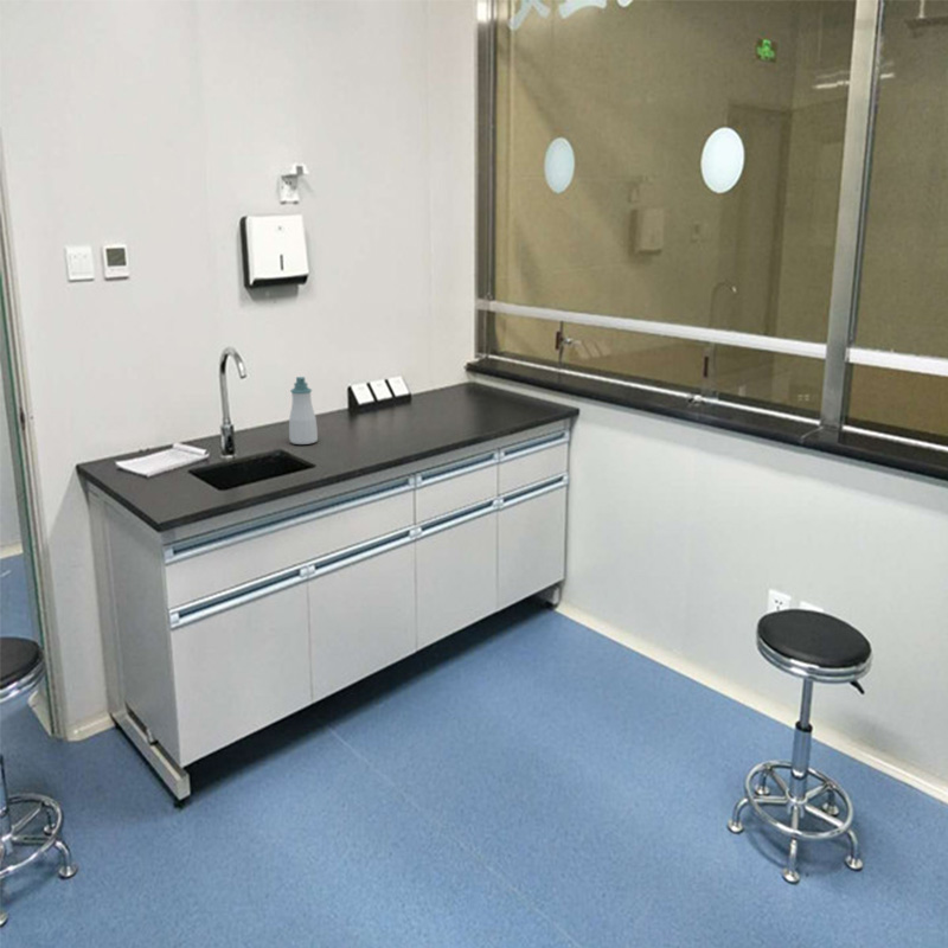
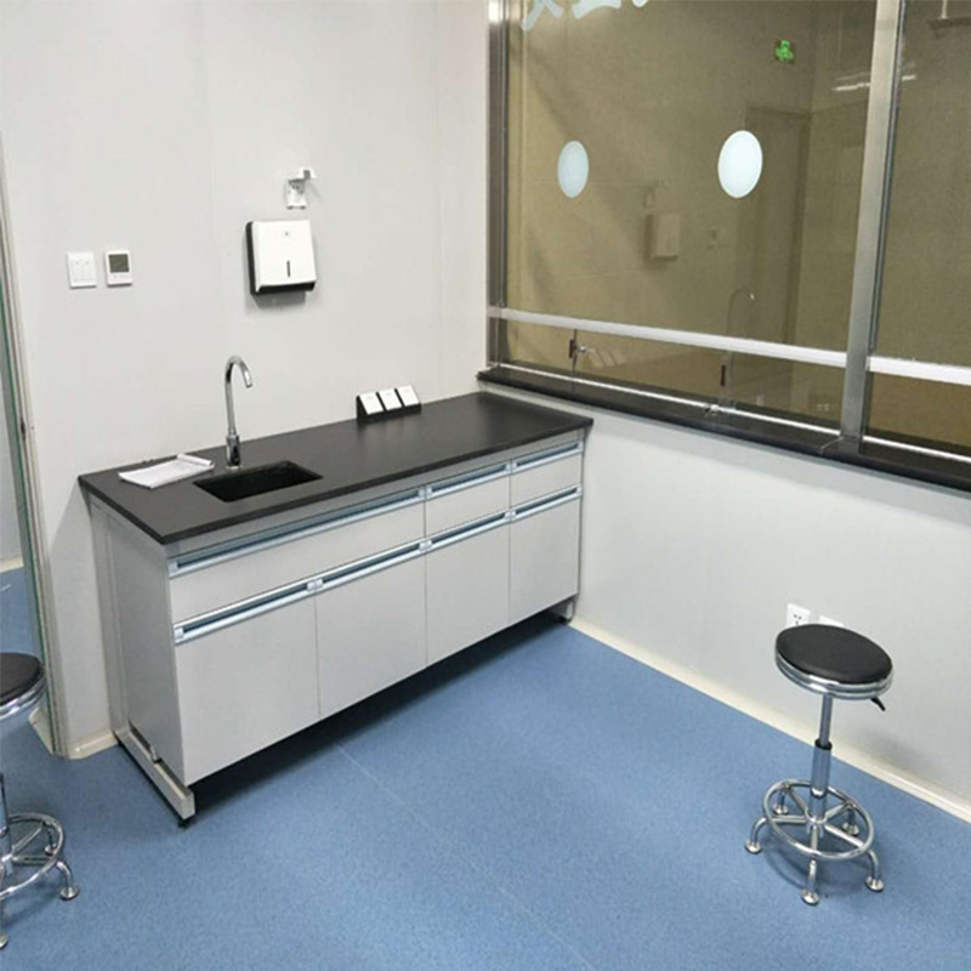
- soap bottle (302, 410)
